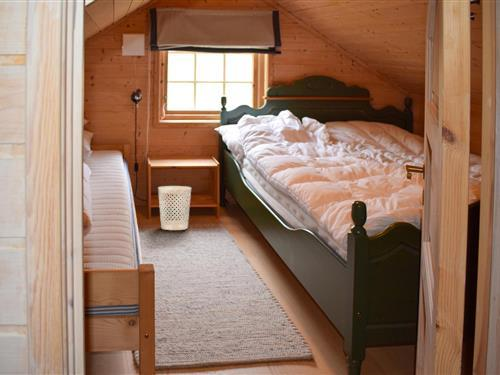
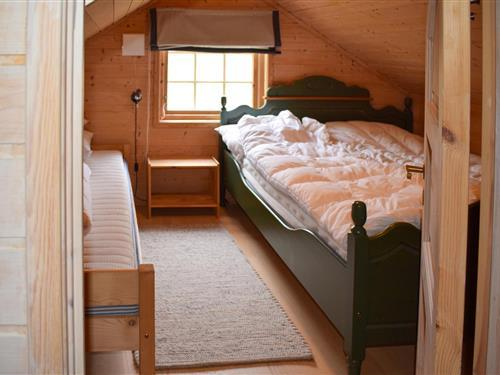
- wastebasket (174, 207)
